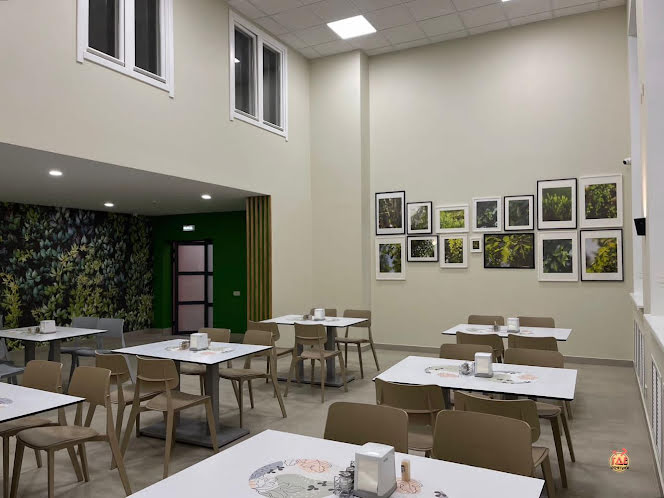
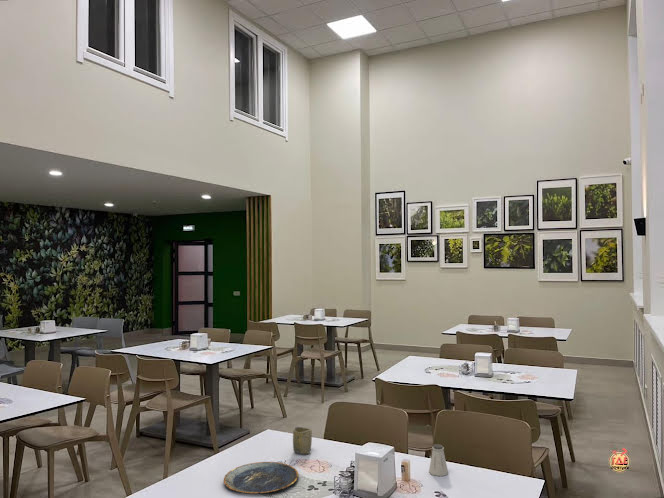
+ plate (261, 478)
+ saltshaker (438, 458)
+ cup (302, 440)
